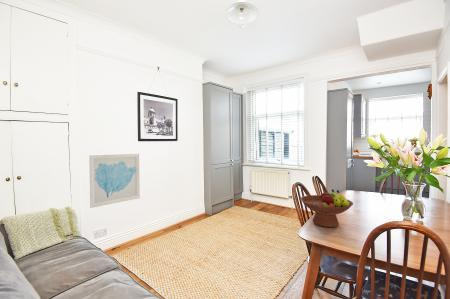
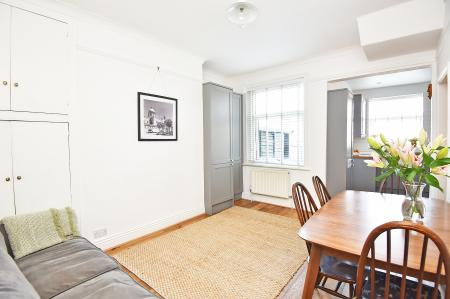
- wall art (116, 178)
- fruit bowl (325, 207)
